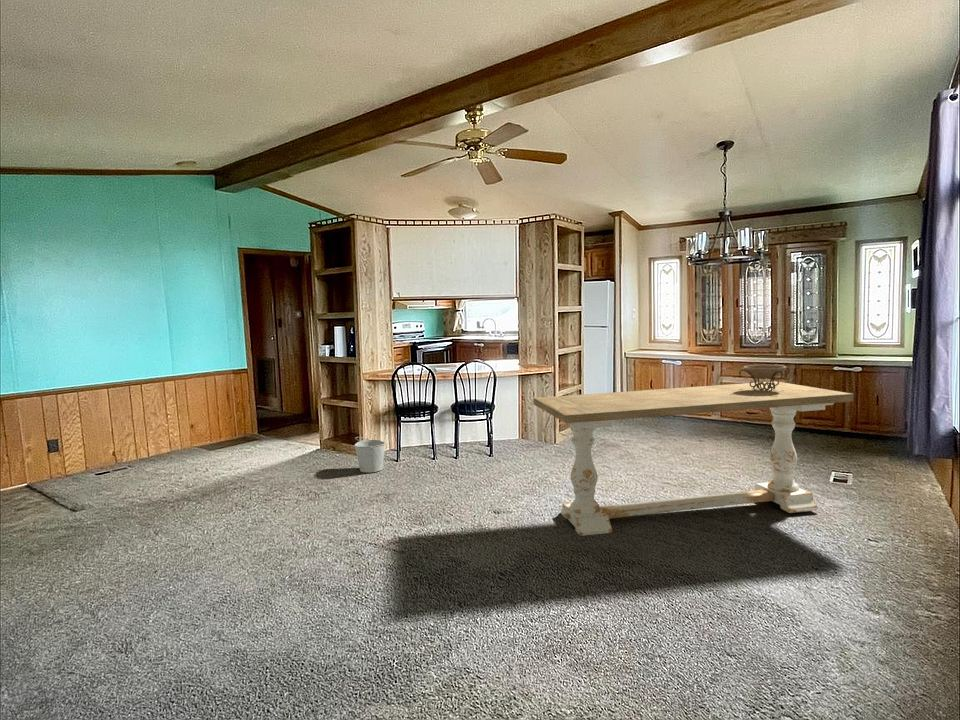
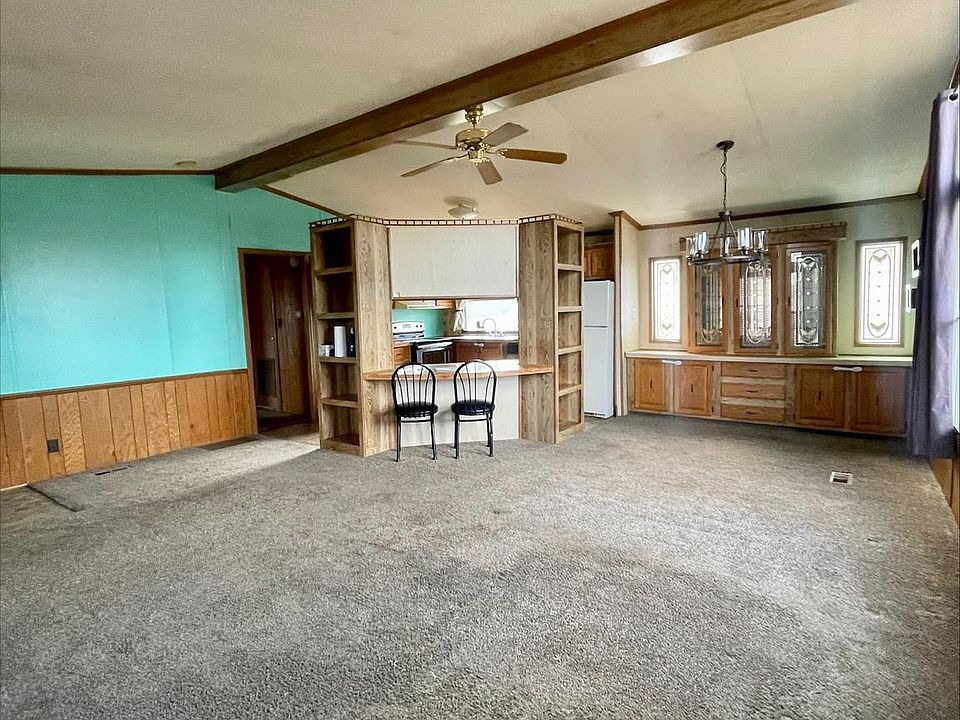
- decorative bowl (764, 377)
- dining table (681, 414)
- bucket (370, 453)
